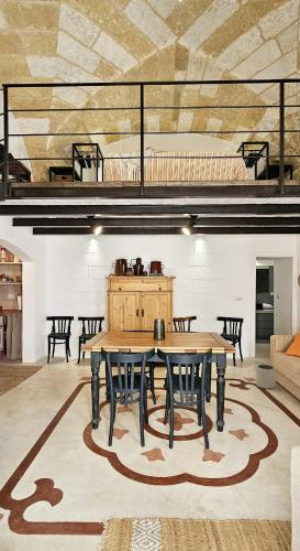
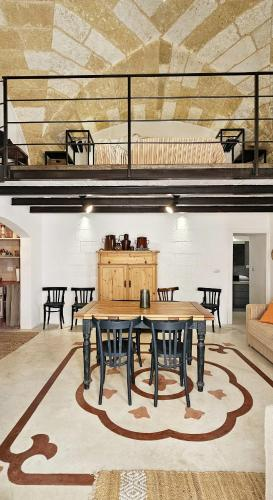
- plant pot (265, 376)
